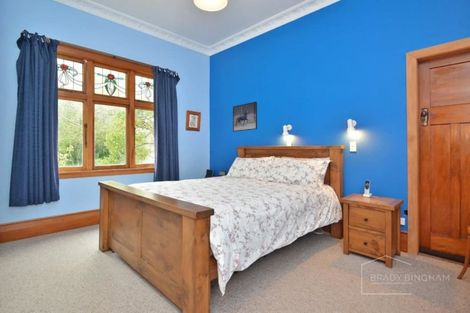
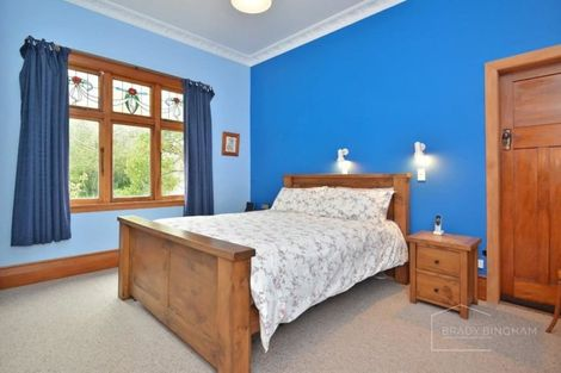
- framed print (244, 117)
